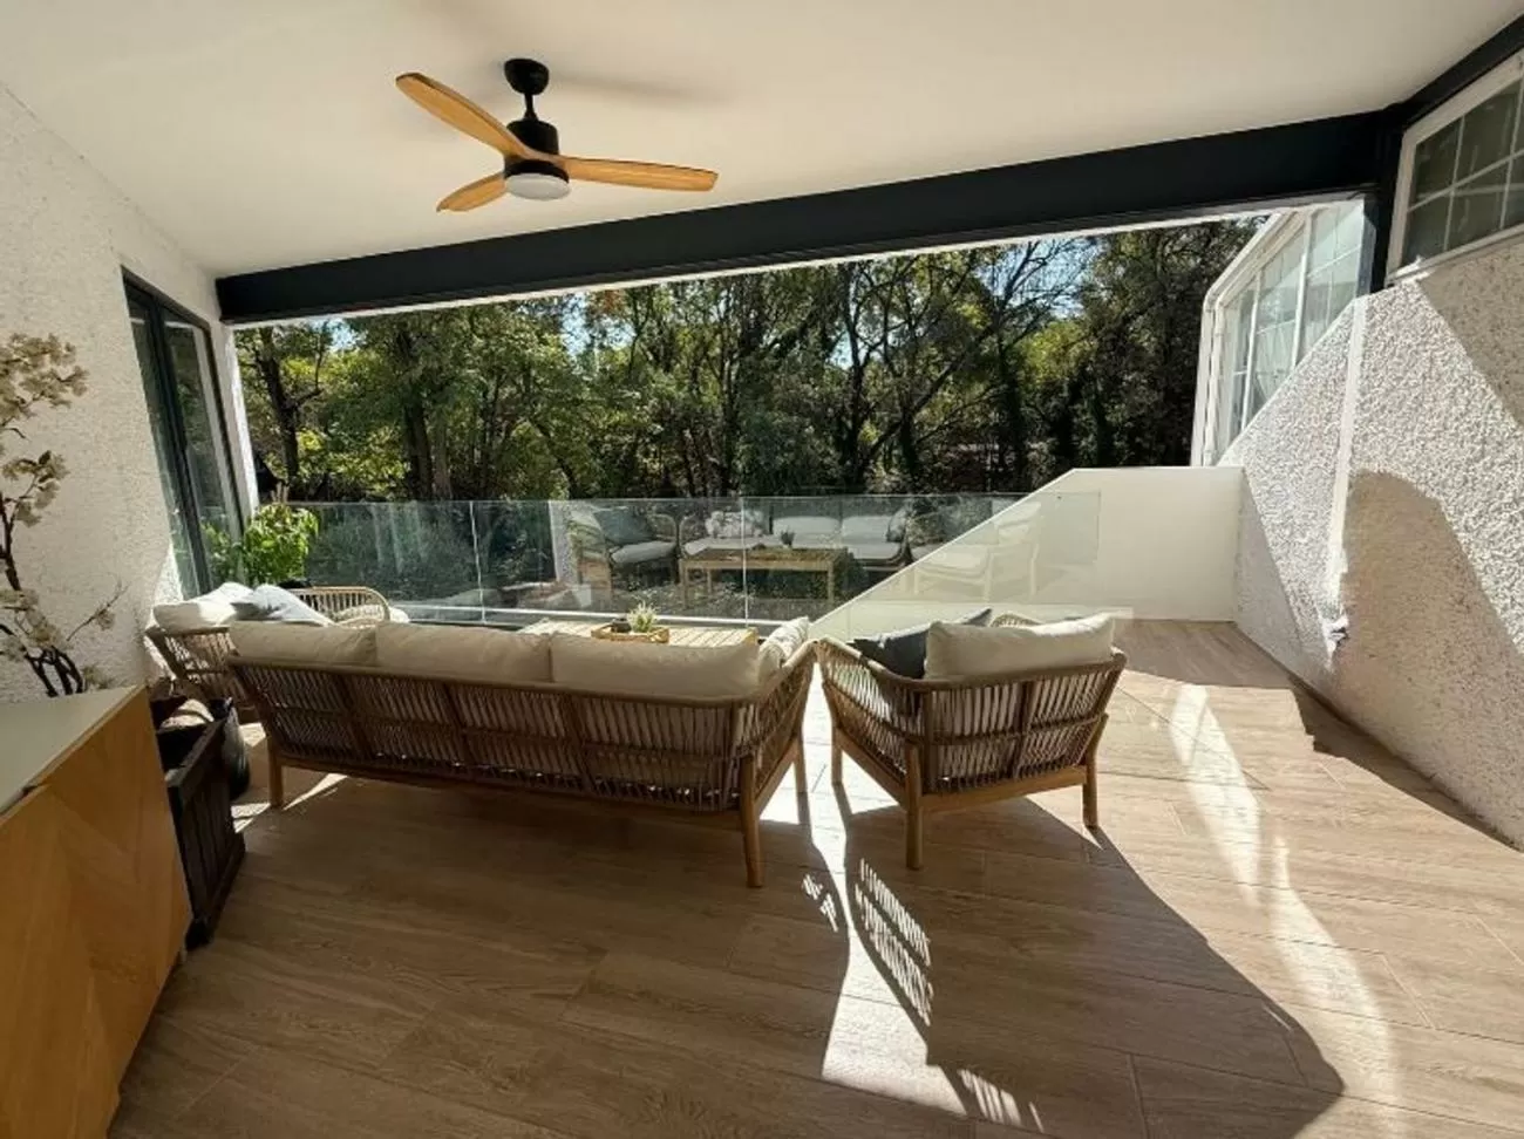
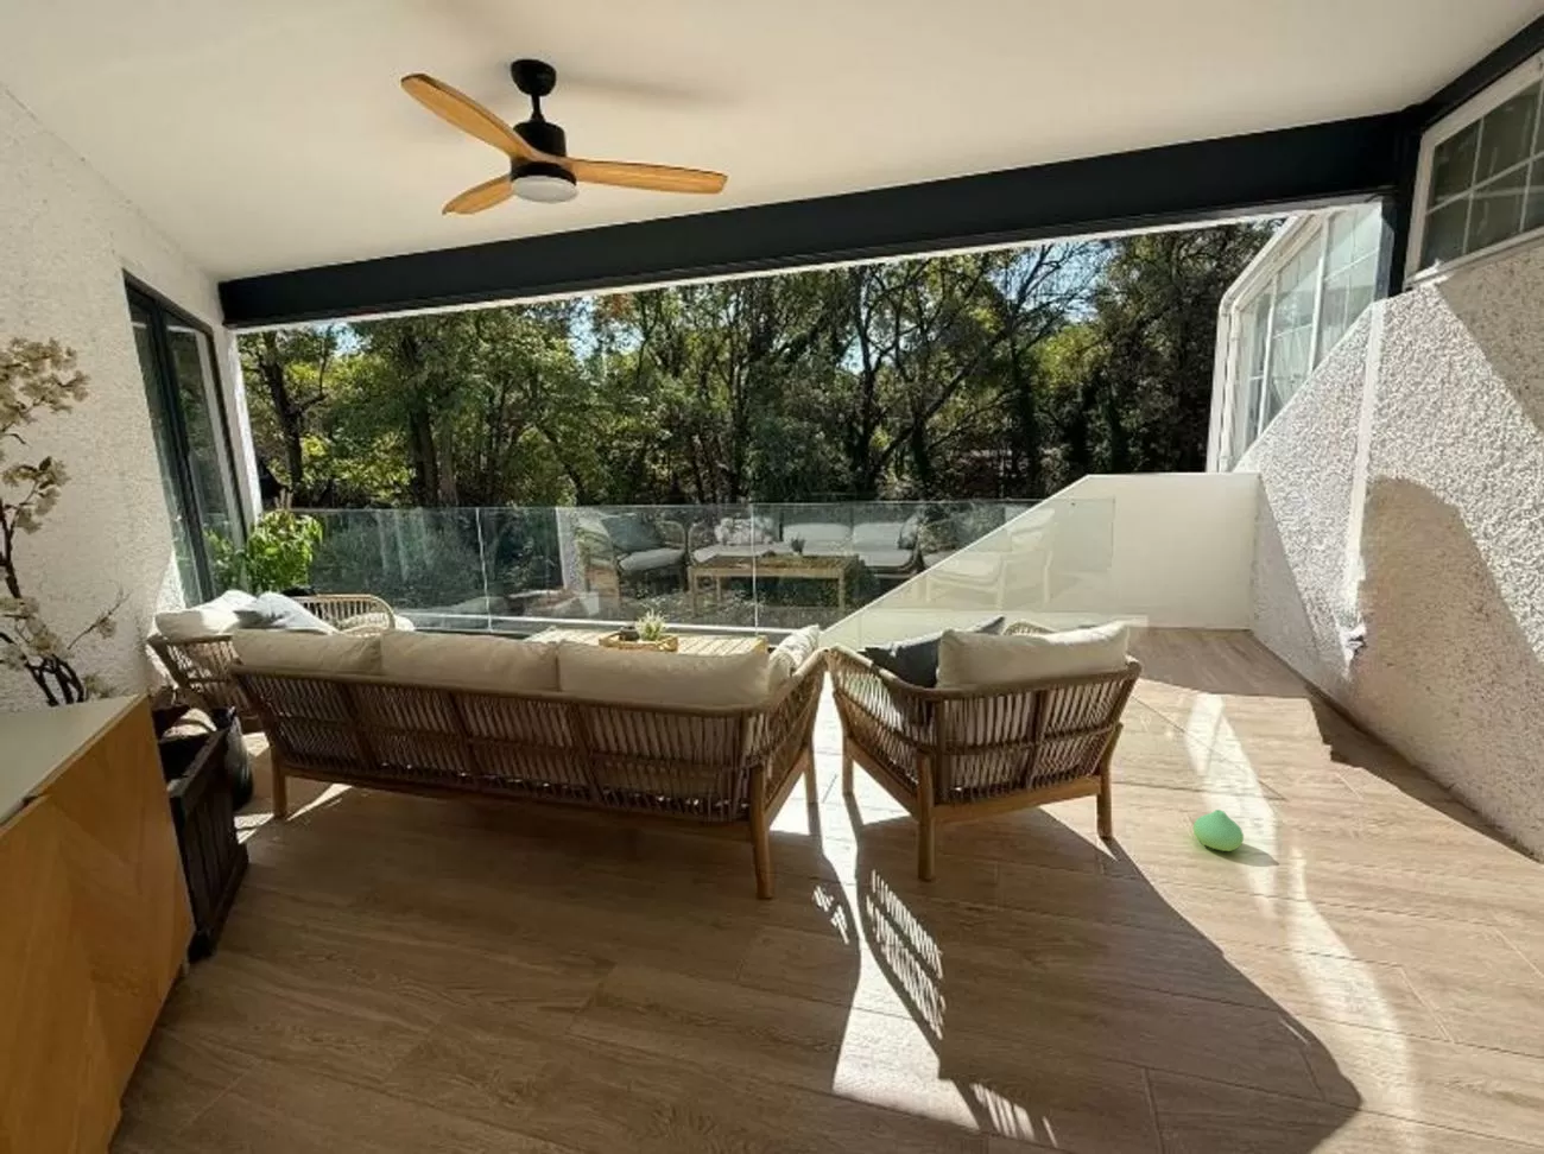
+ plush toy (1218, 828)
